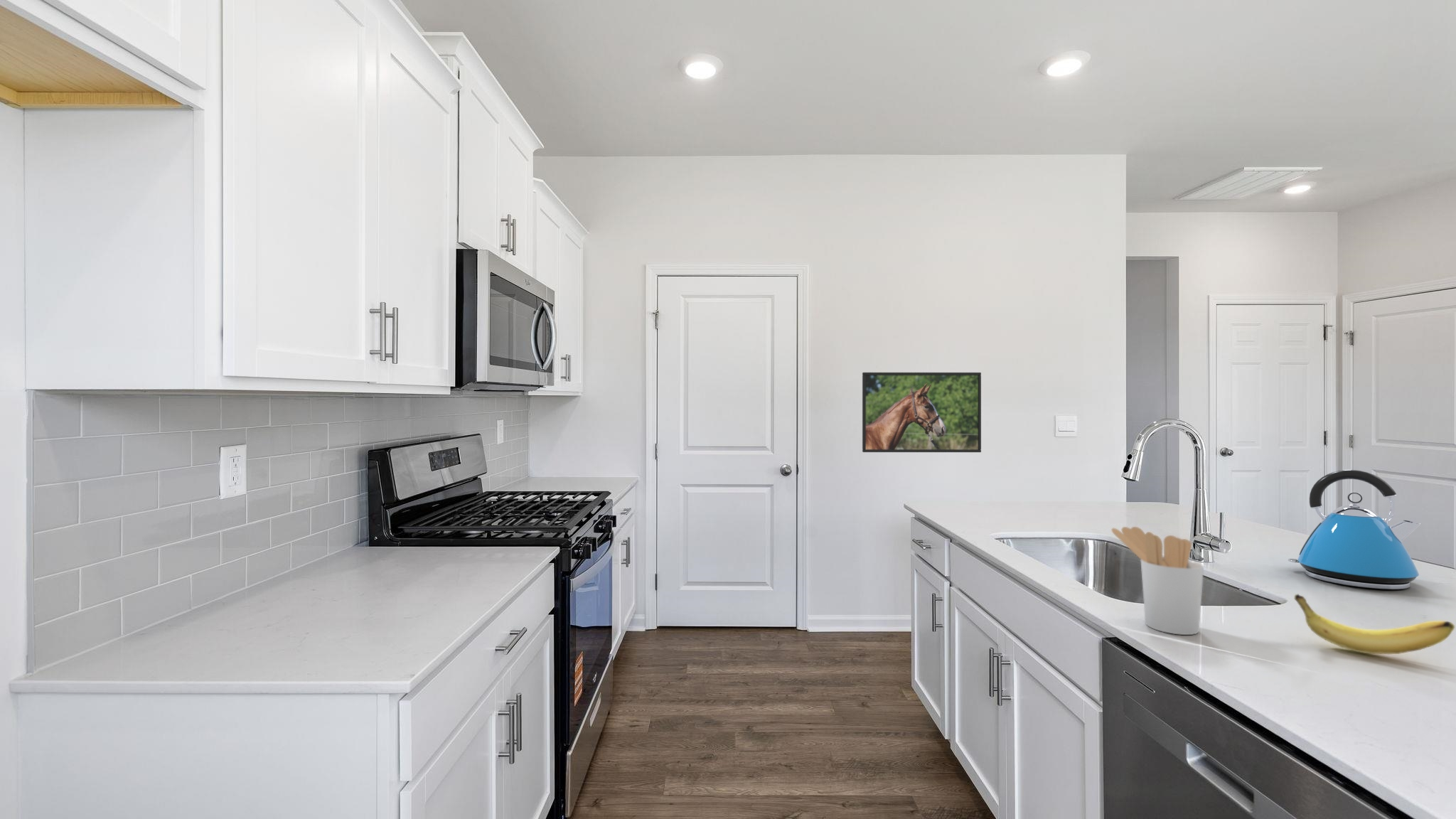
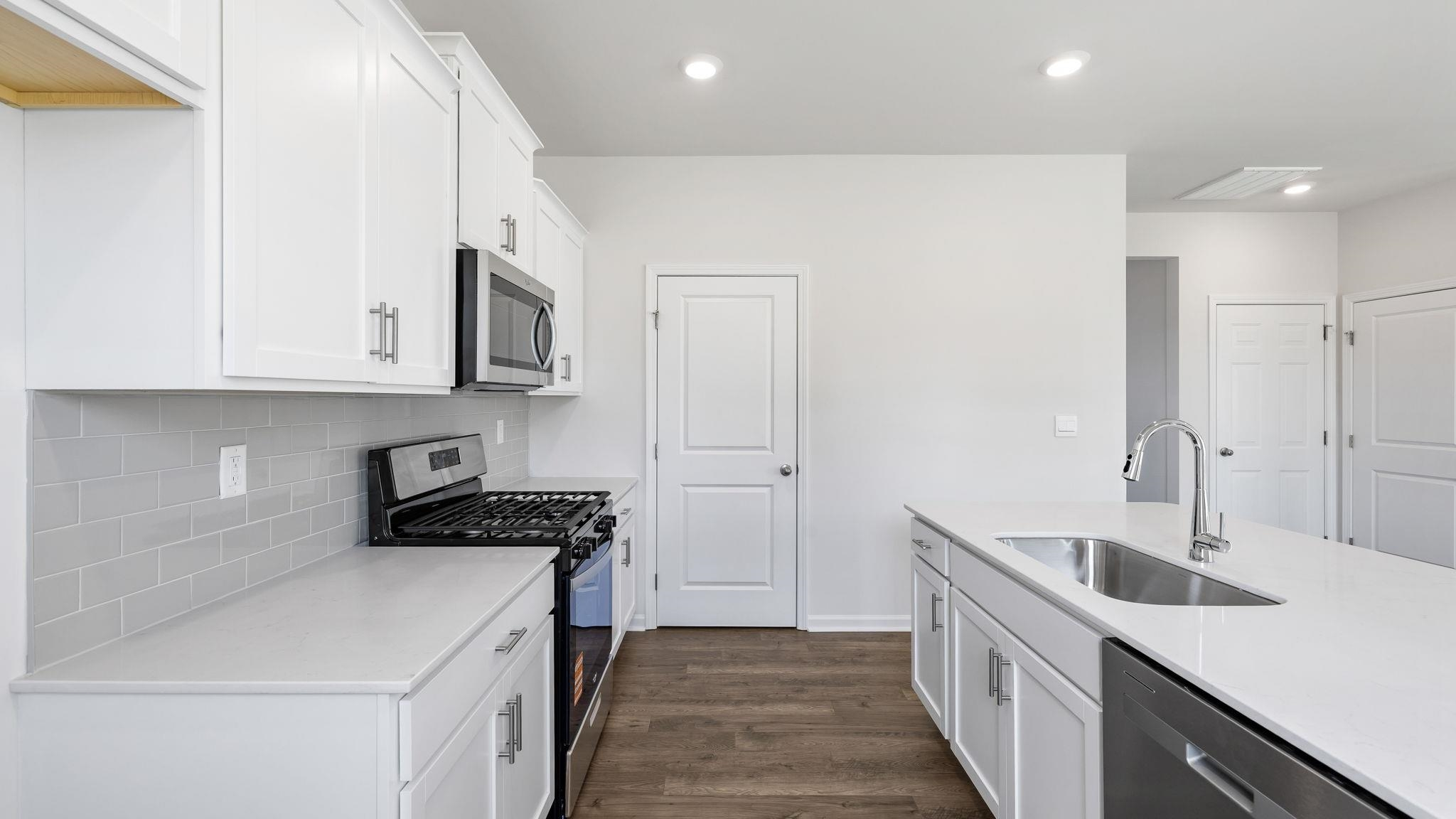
- banana (1370, 630)
- kettle (1351, 524)
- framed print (921, 412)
- utensil holder (1157, 575)
